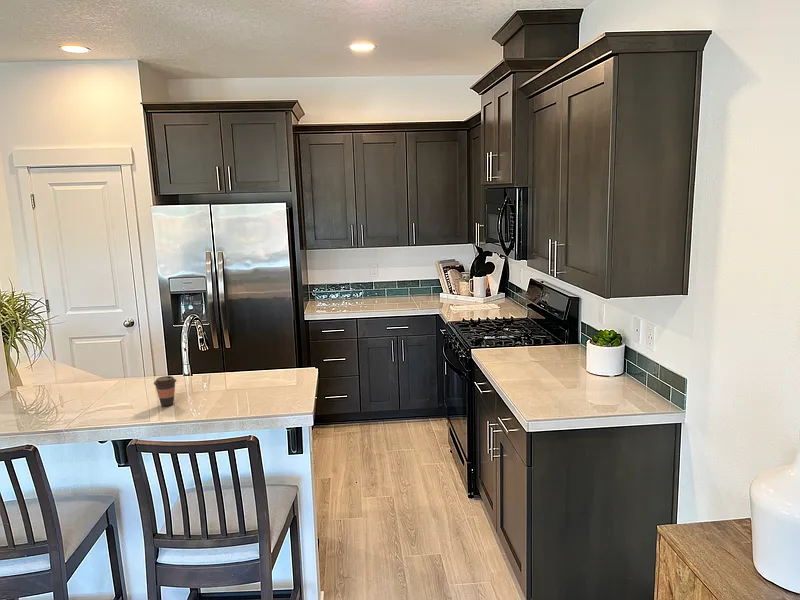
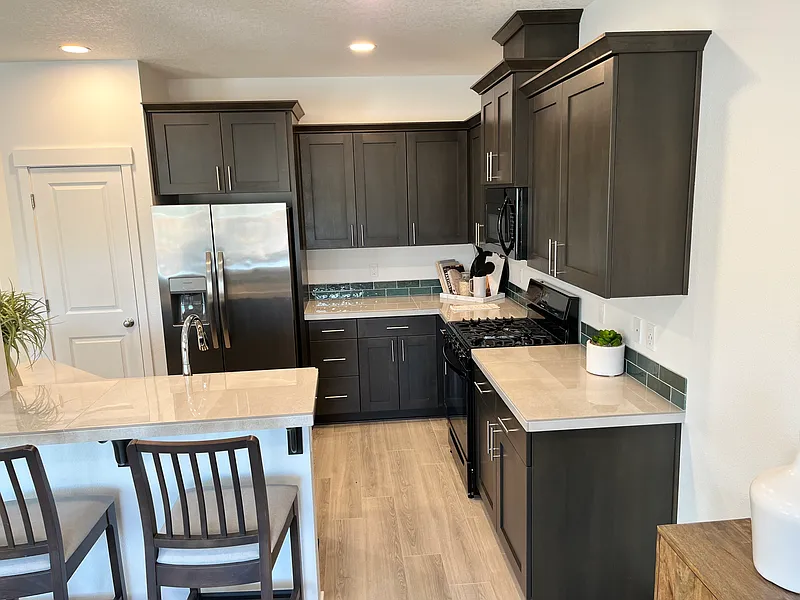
- coffee cup (166, 391)
